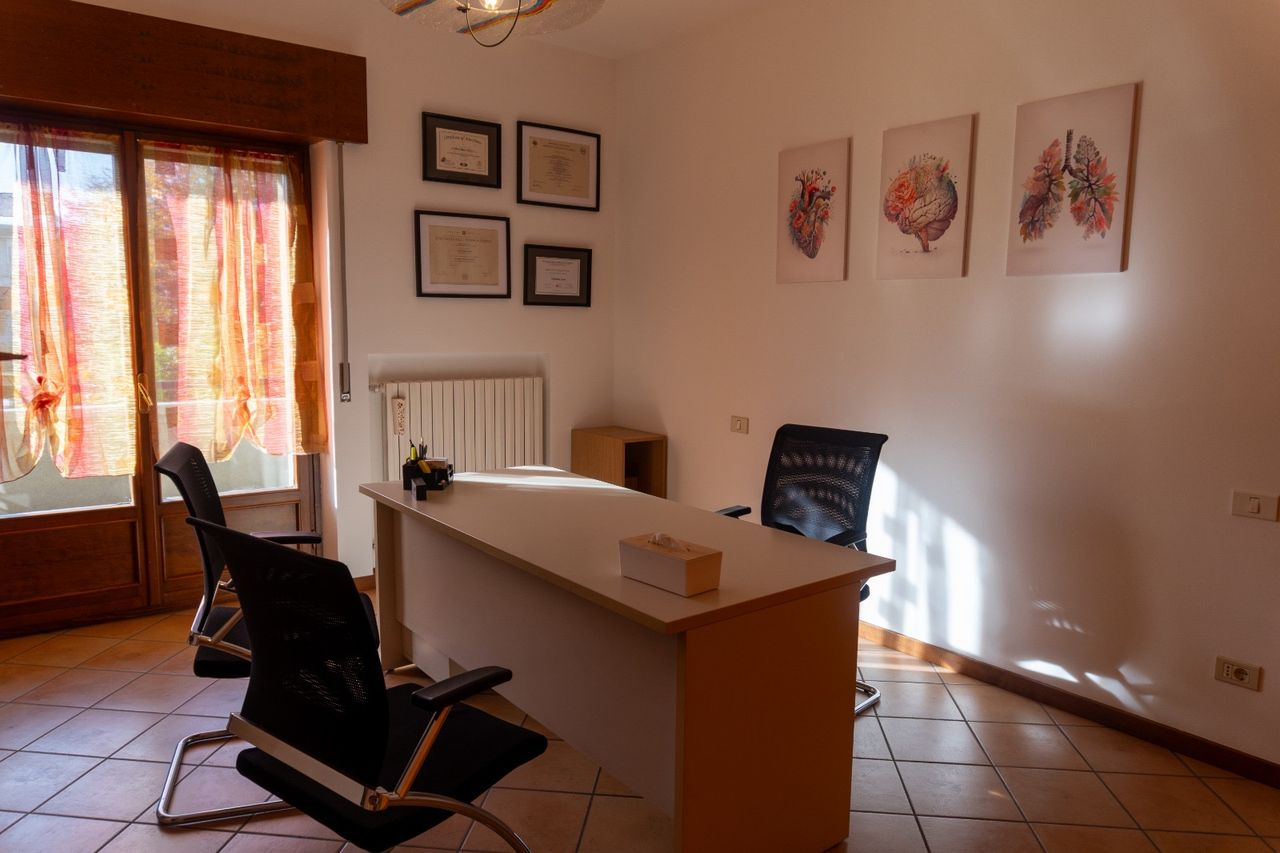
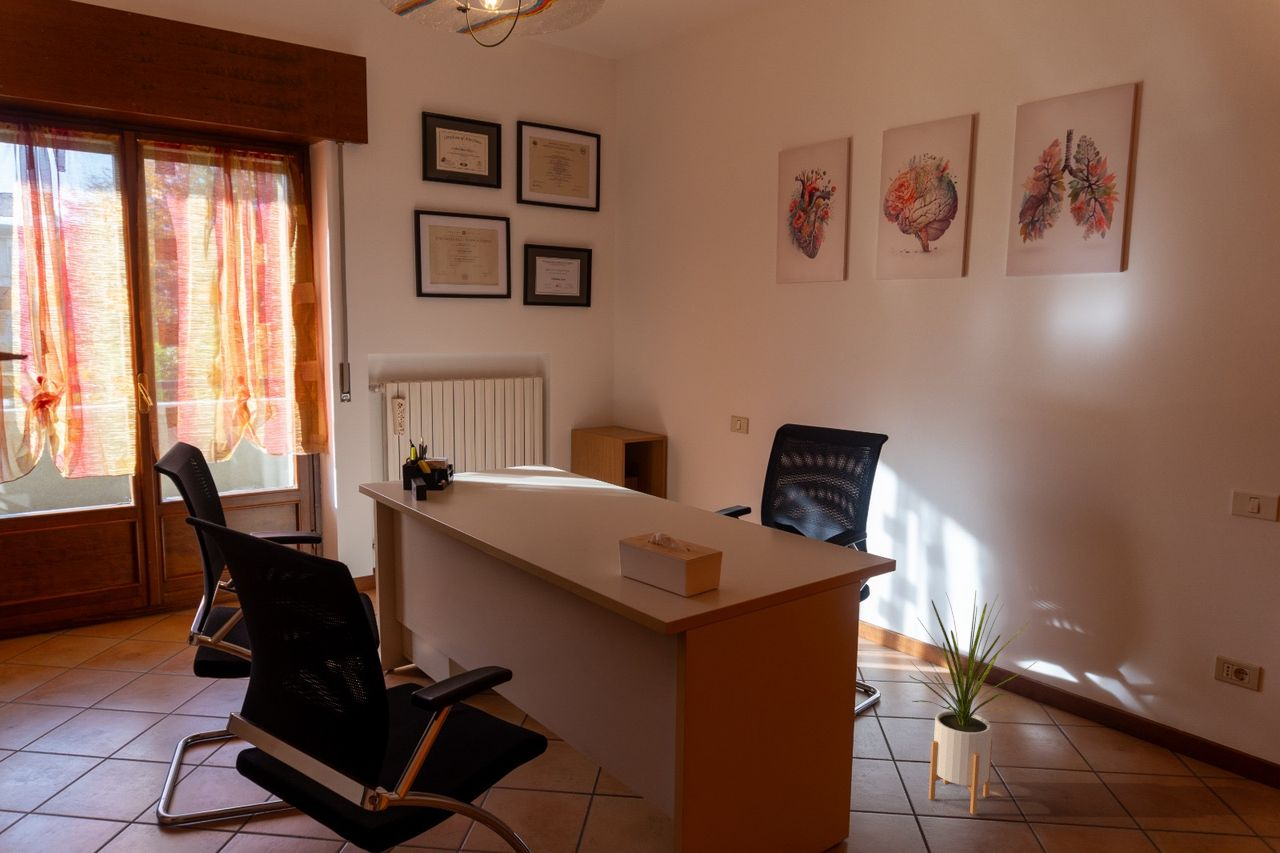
+ house plant (961, 697)
